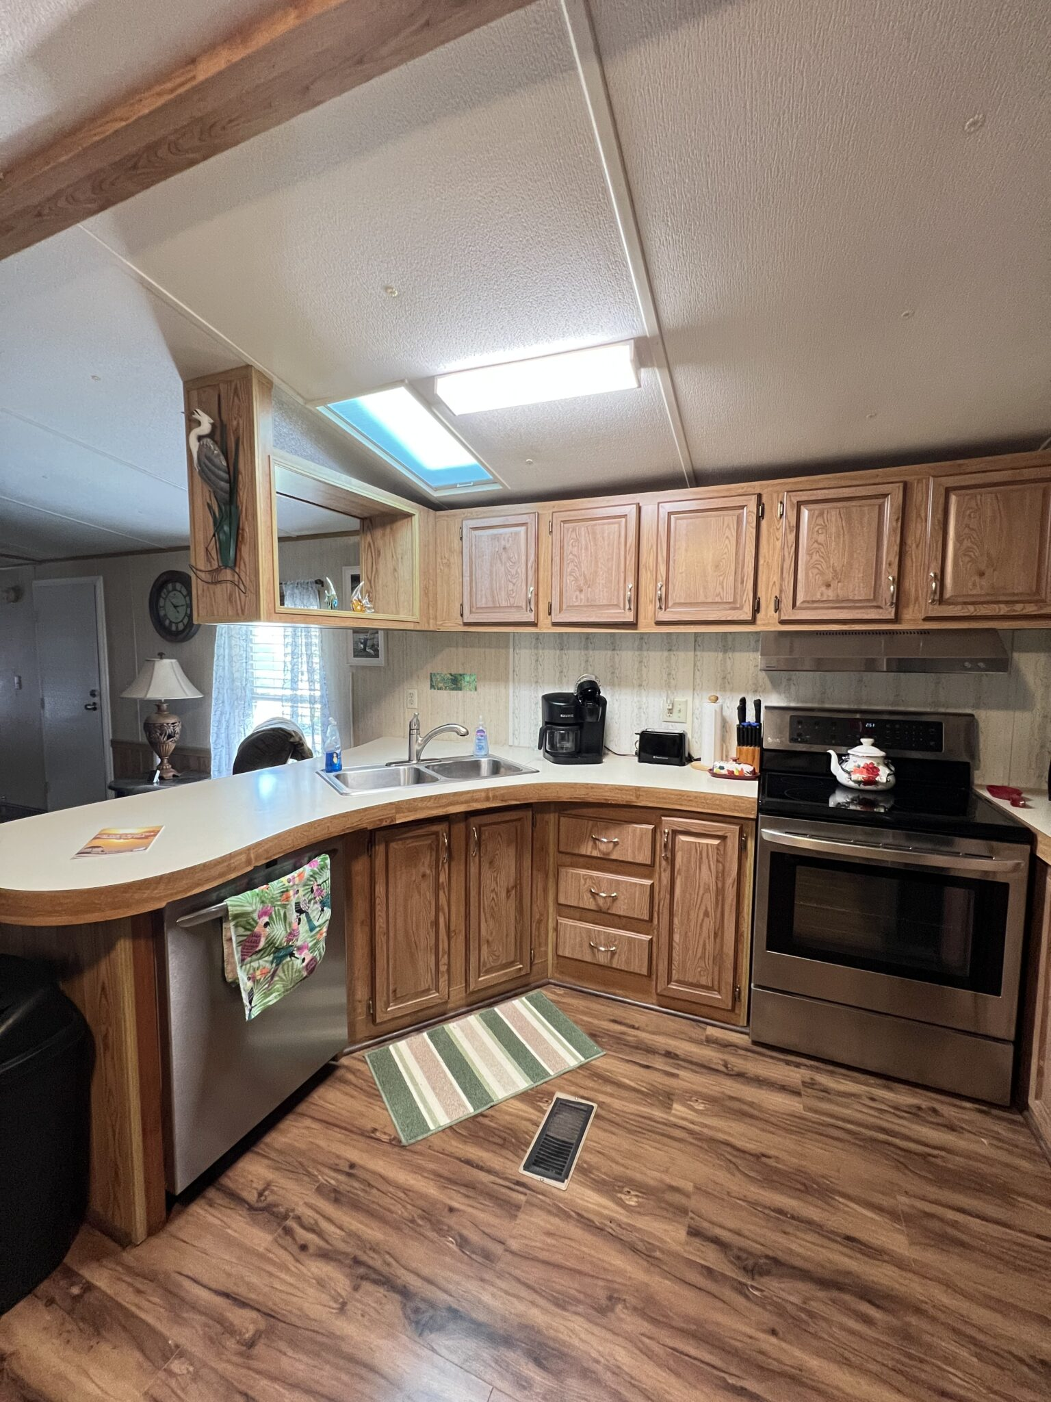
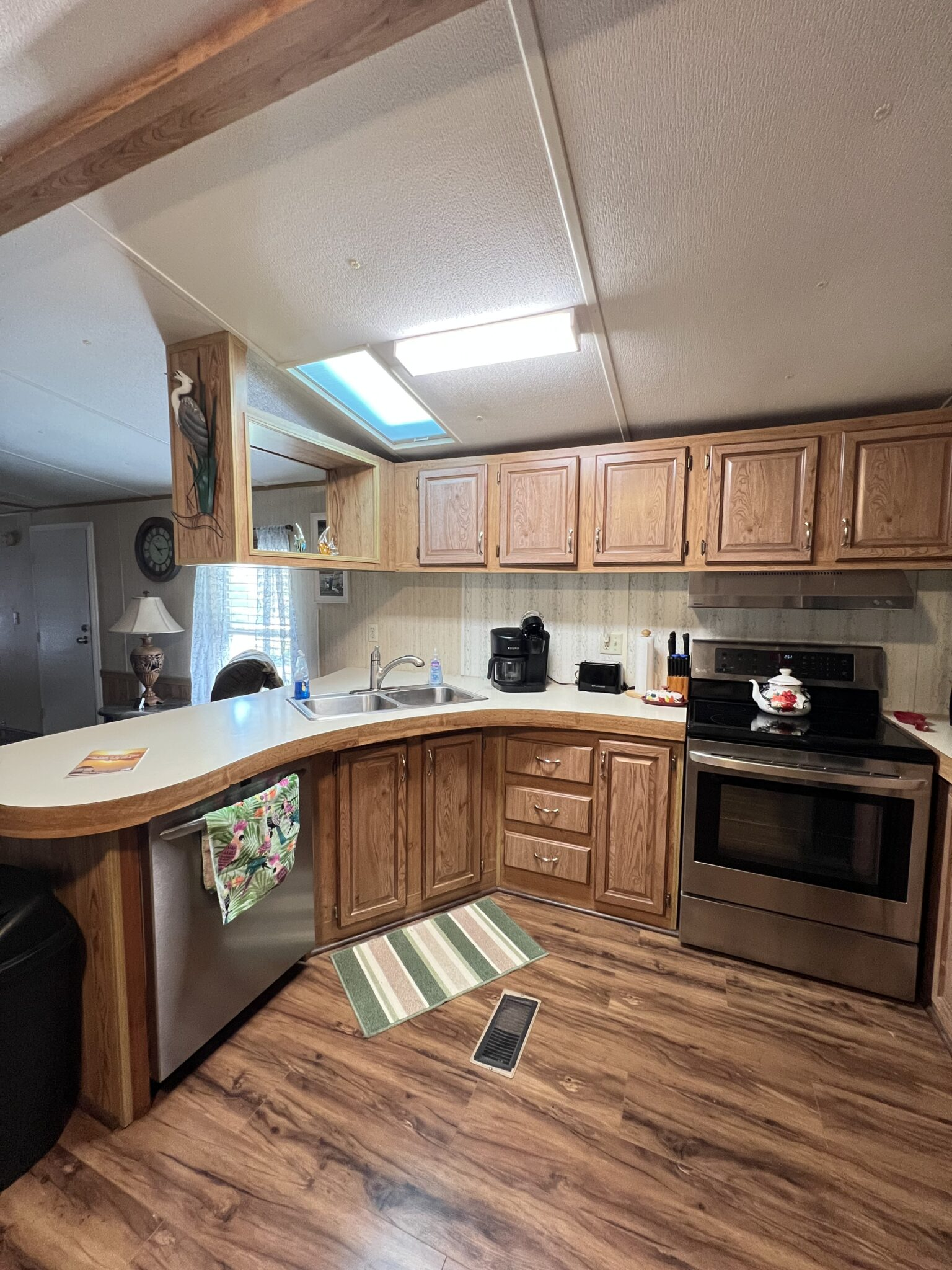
- decorative tile (453, 682)
